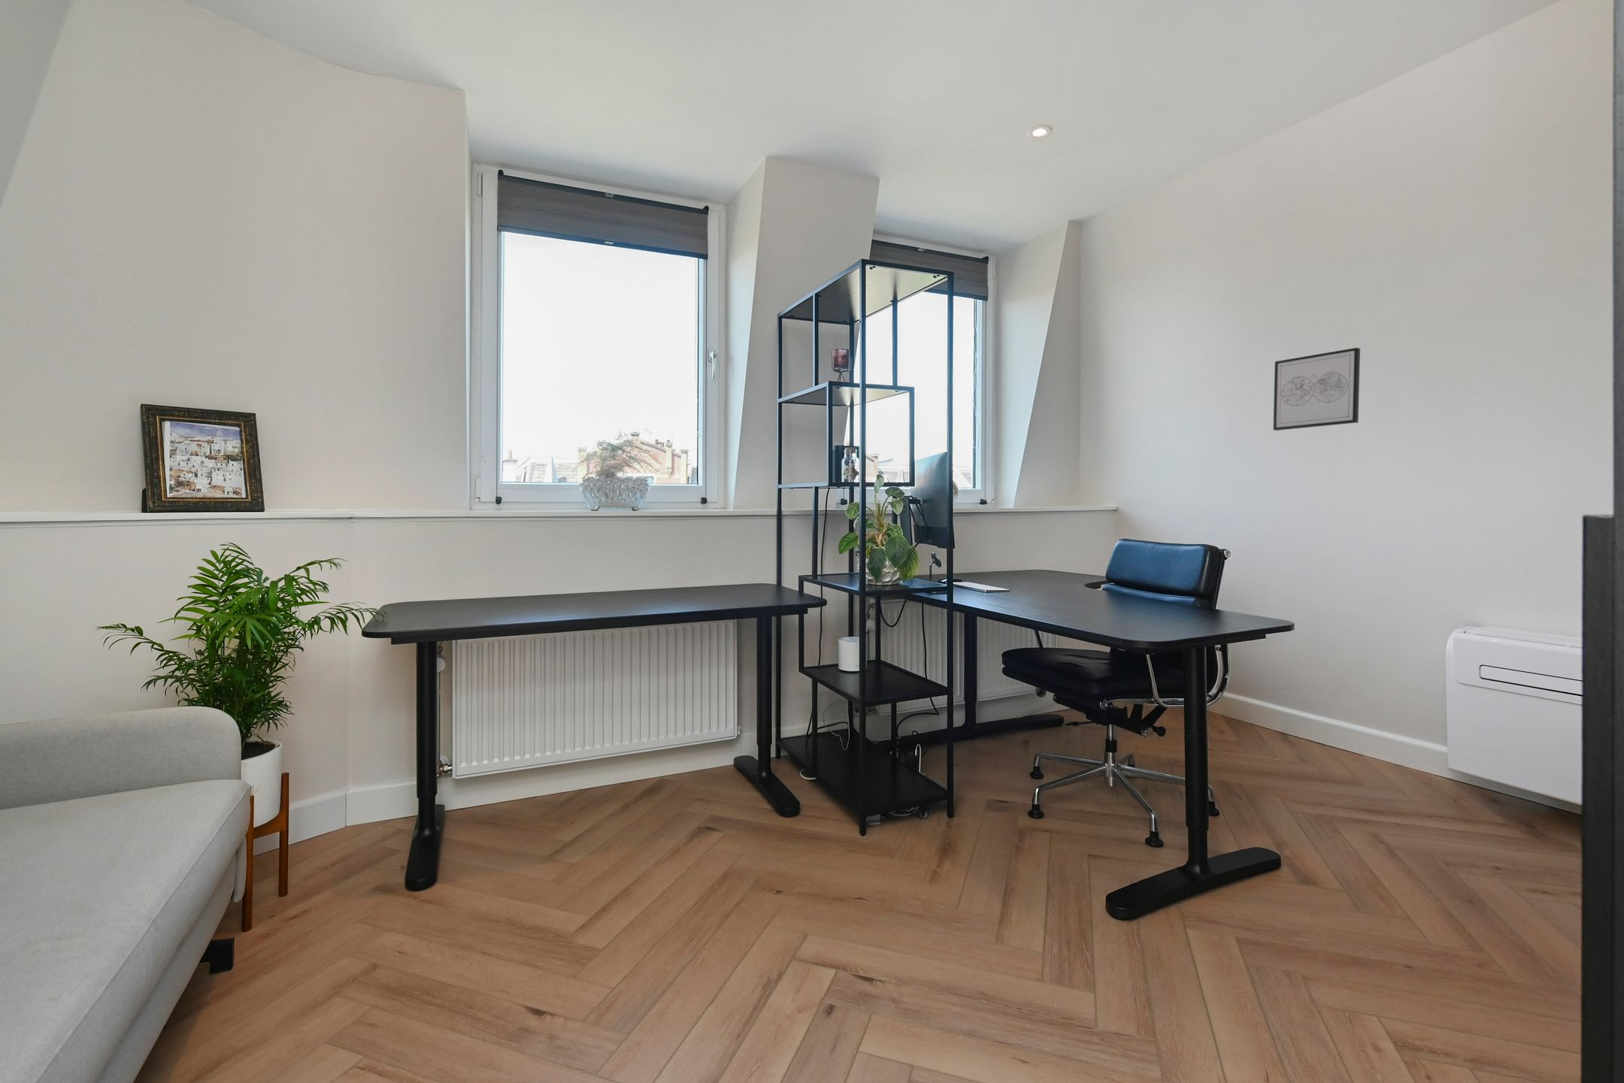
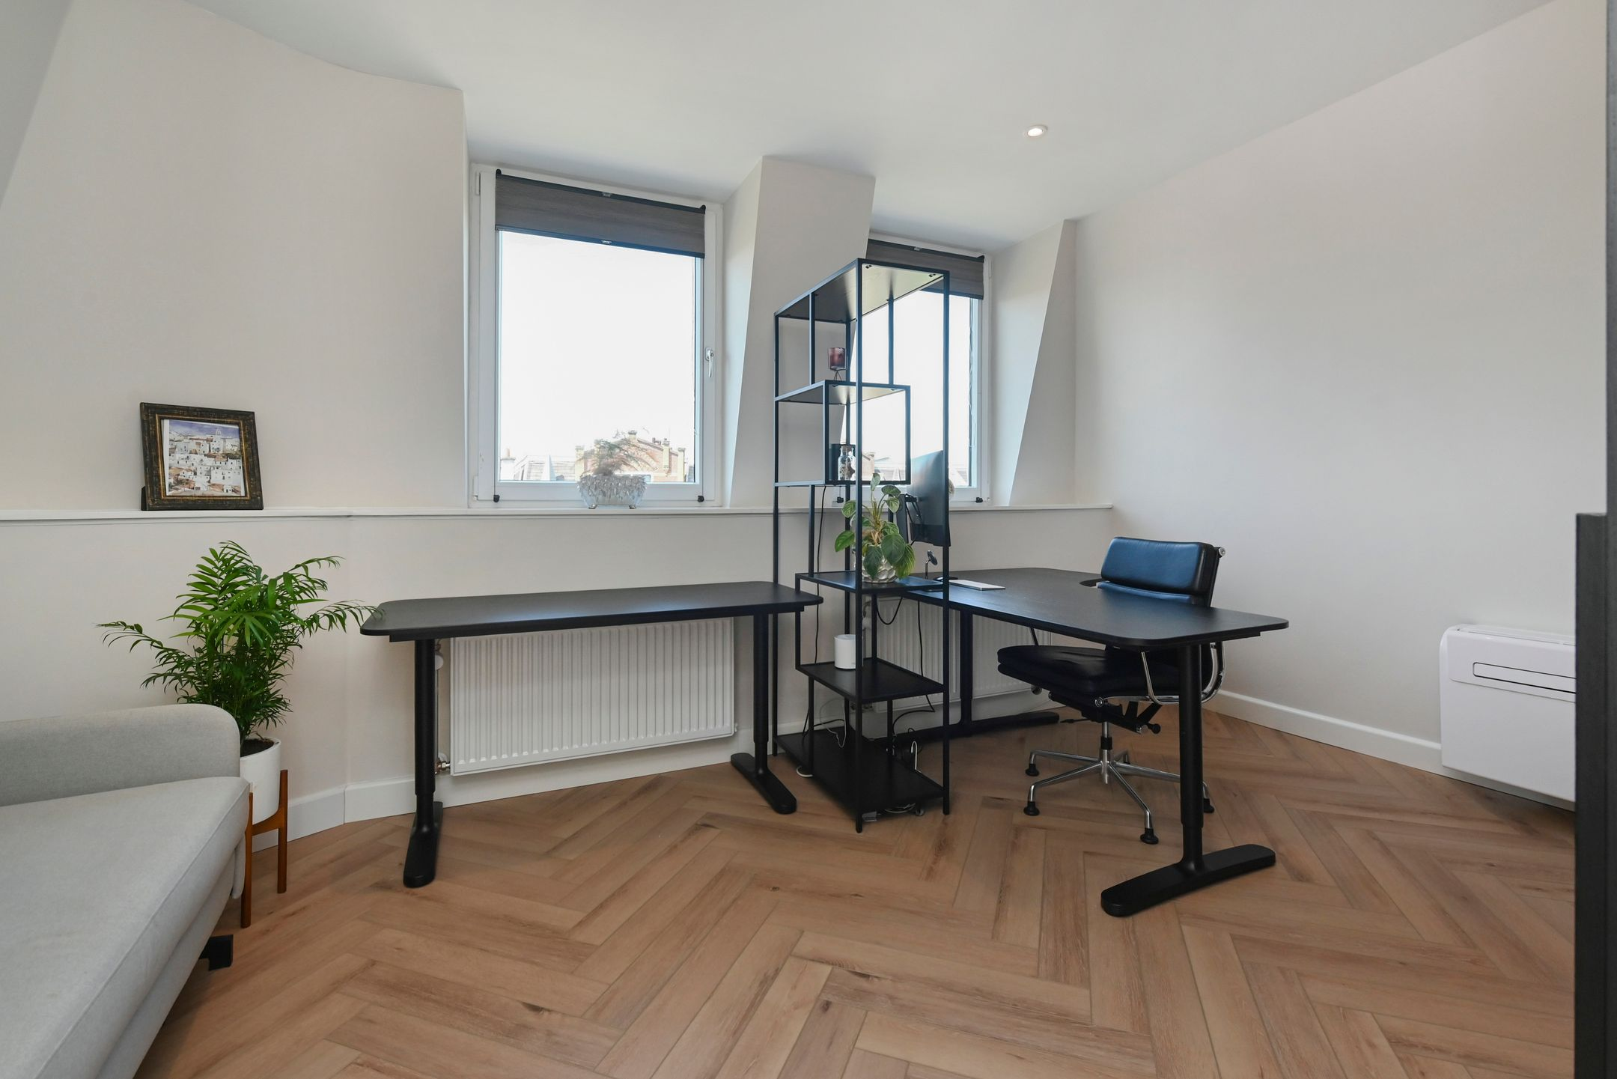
- wall art (1314, 390)
